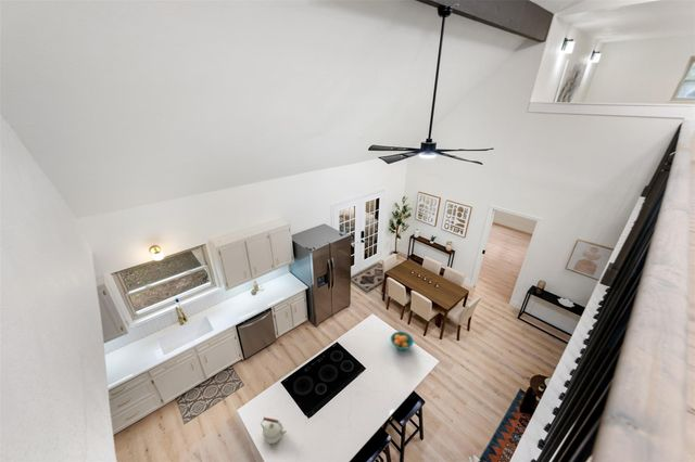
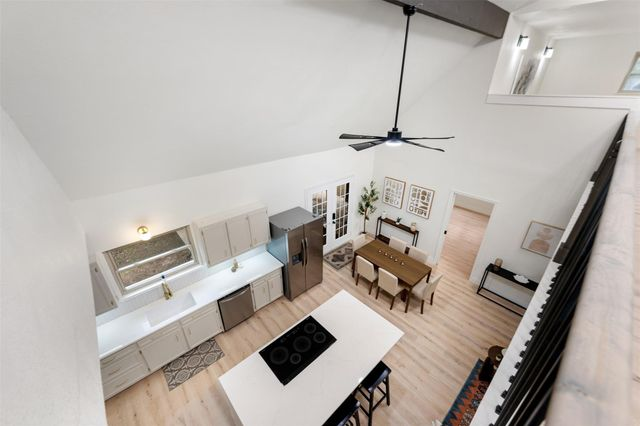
- kettle (274, 427)
- fruit bowl (401, 341)
